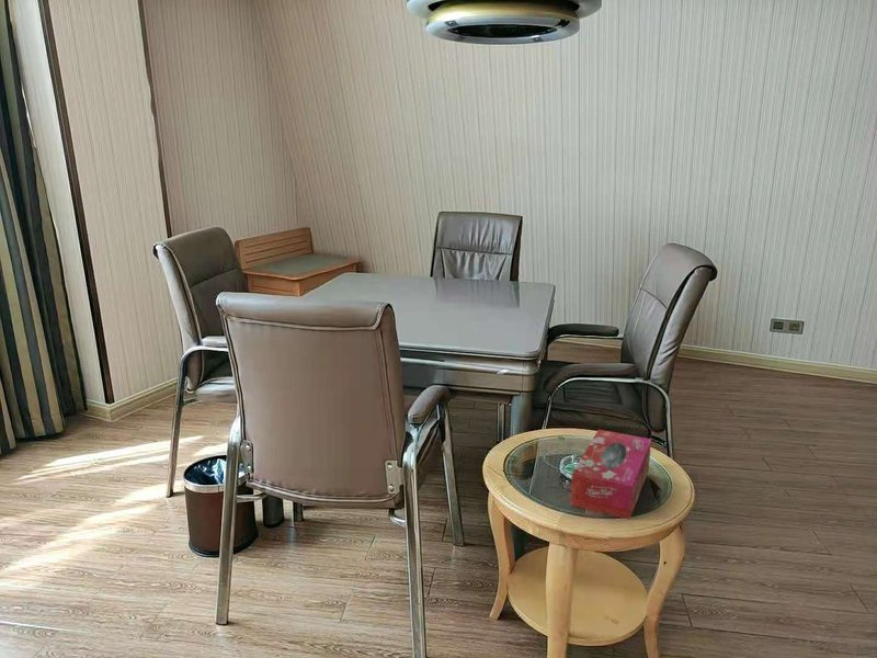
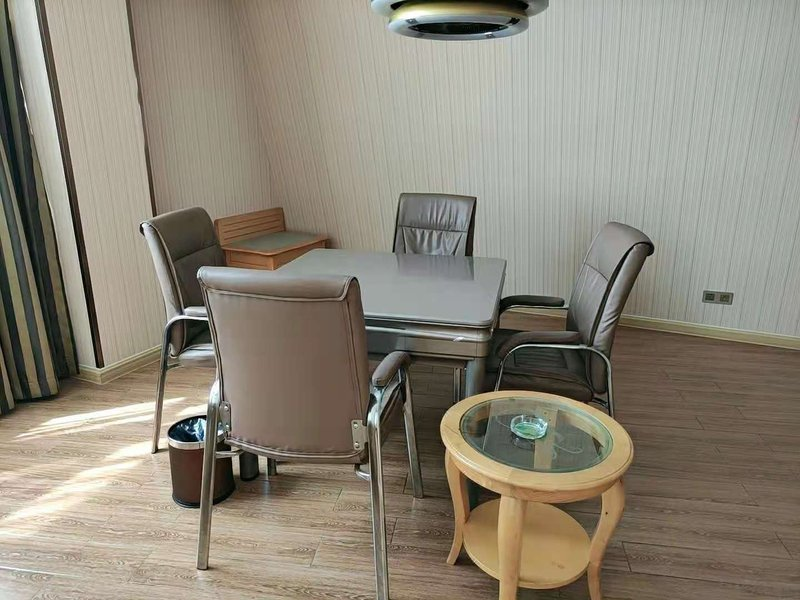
- tissue box (612, 472)
